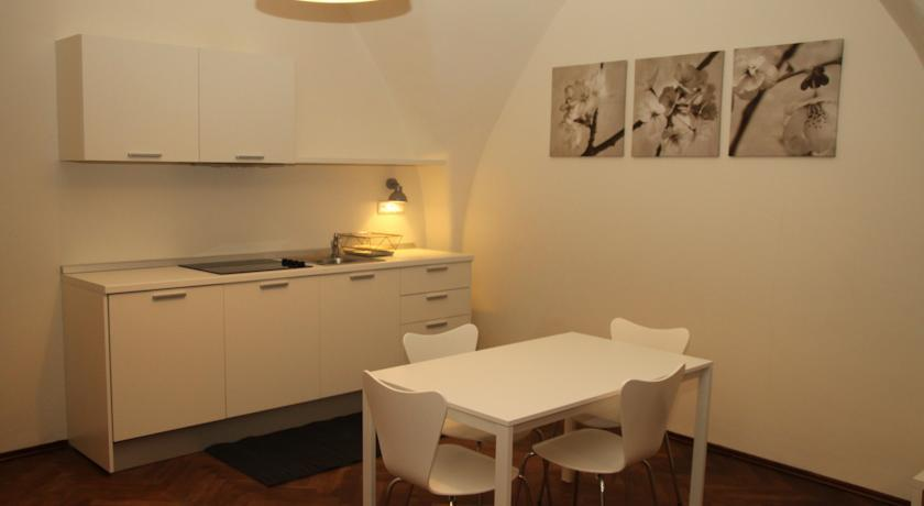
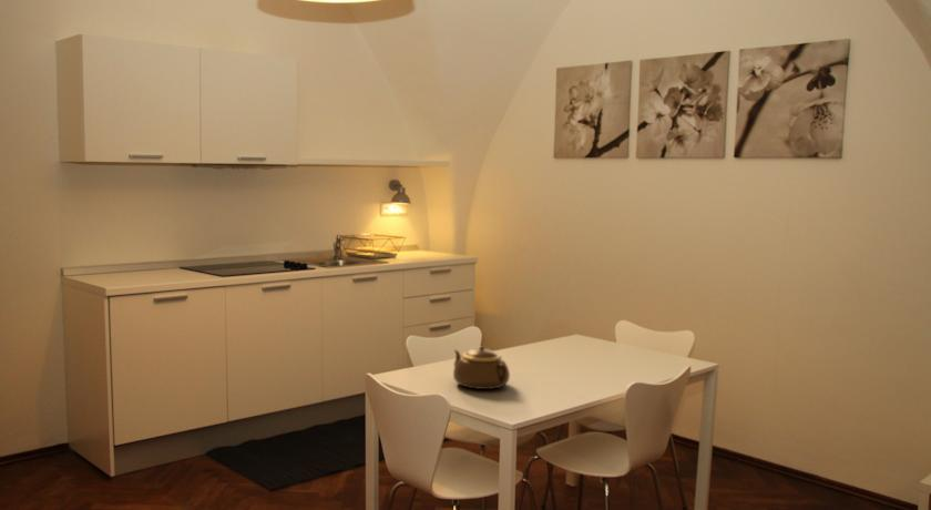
+ teapot (479, 365)
